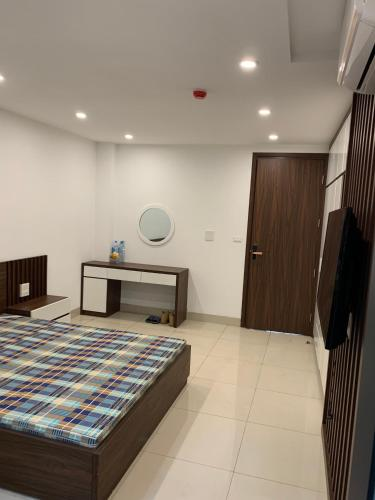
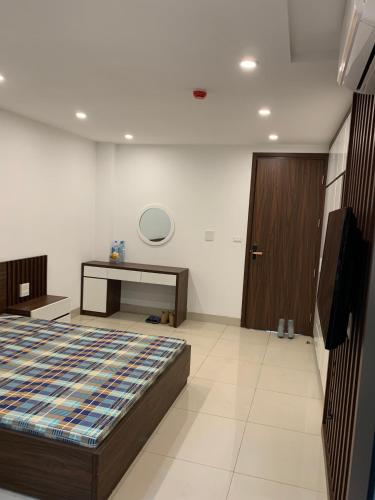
+ boots (288, 327)
